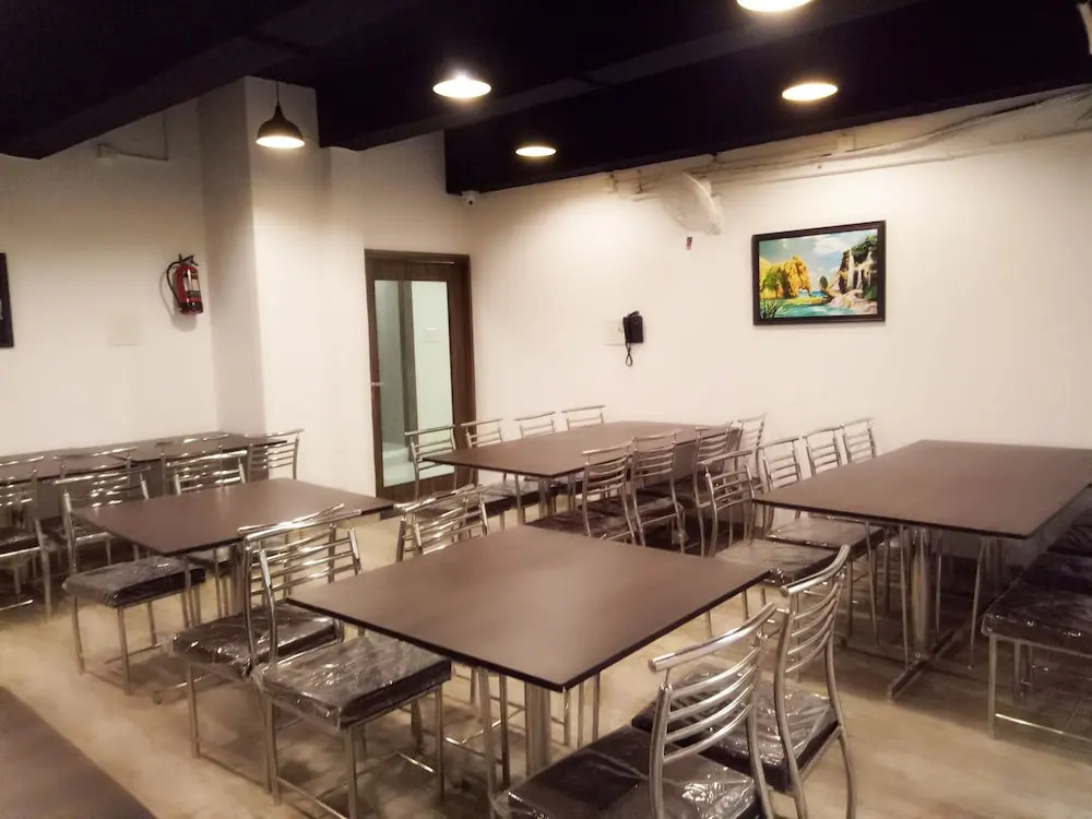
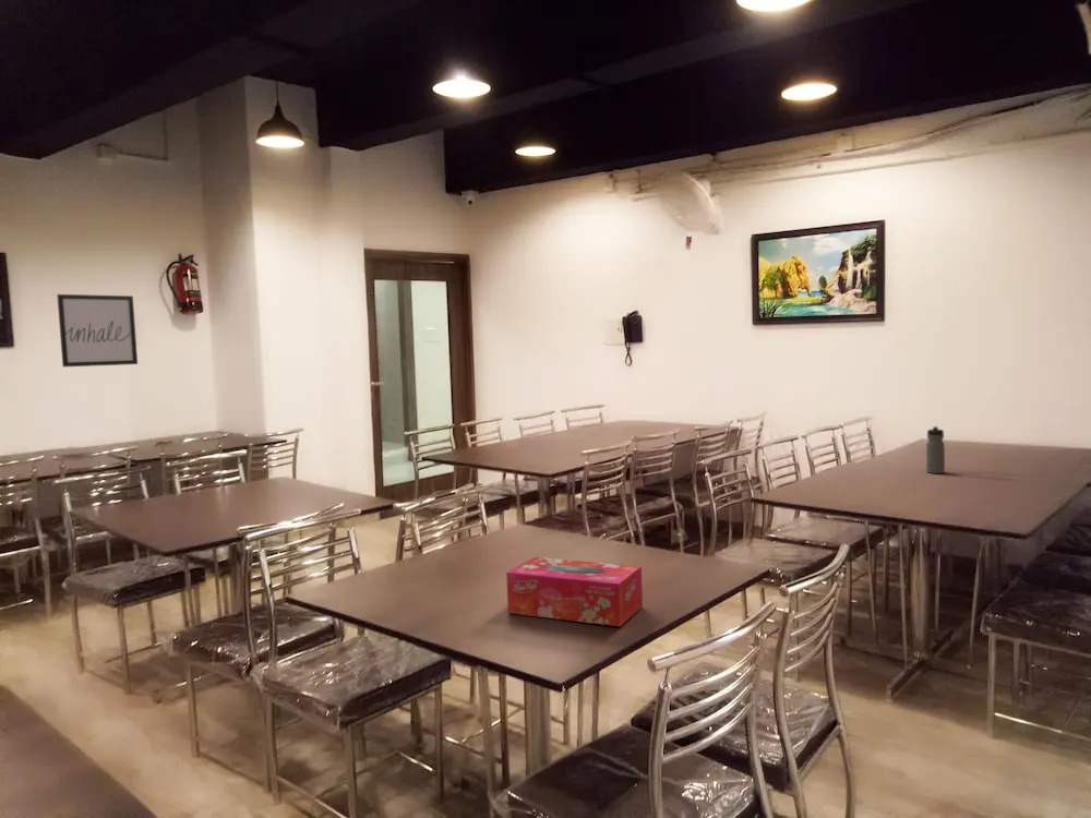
+ wall art (98, 330)
+ water bottle (935, 448)
+ tissue box (574, 589)
